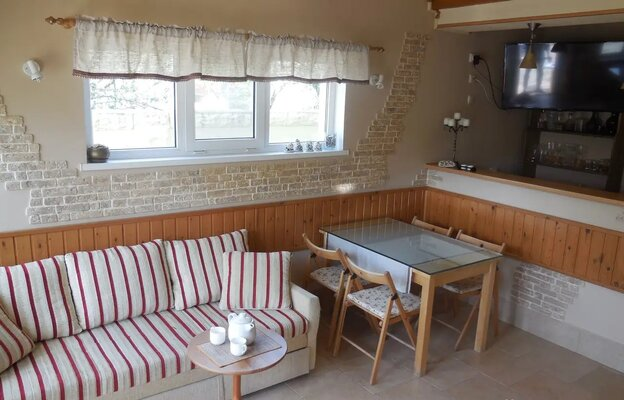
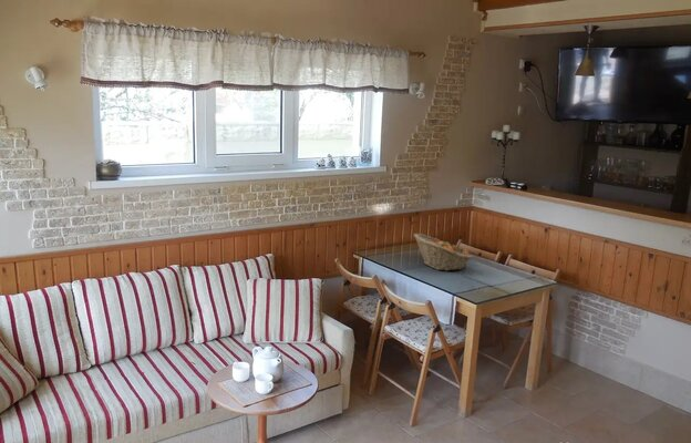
+ fruit basket (442, 250)
